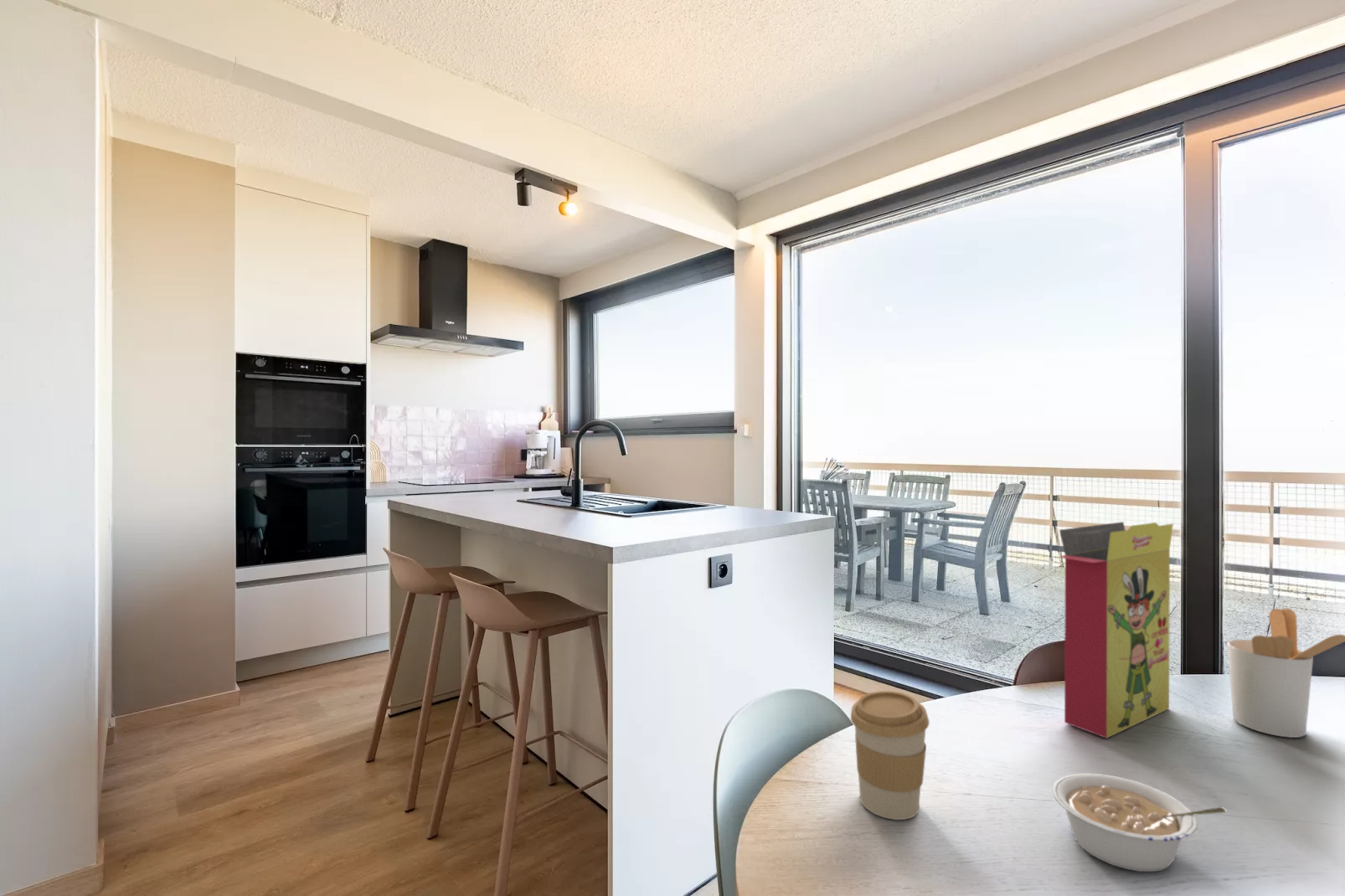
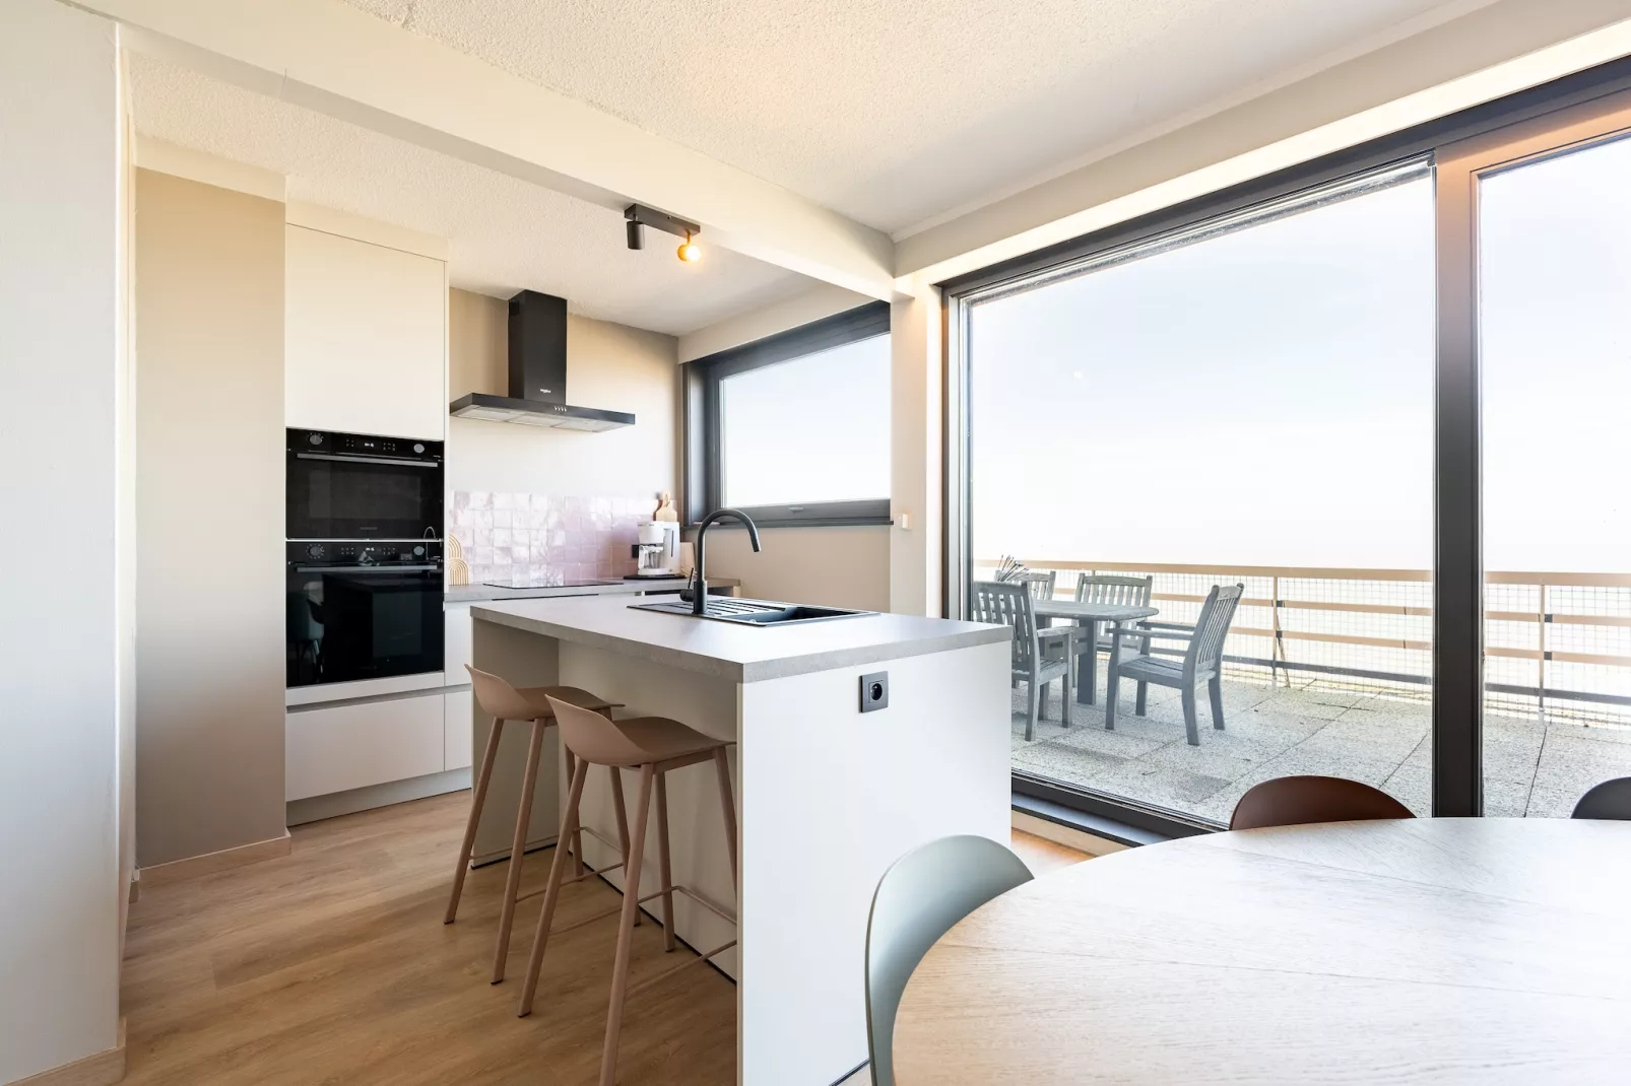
- legume (1125, 819)
- utensil holder (1291, 673)
- cereal box (1116, 618)
- coffee cup (889, 751)
